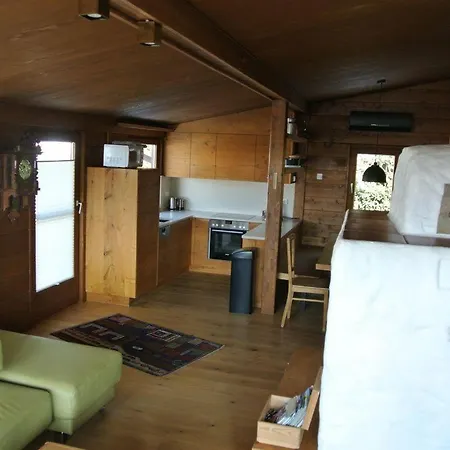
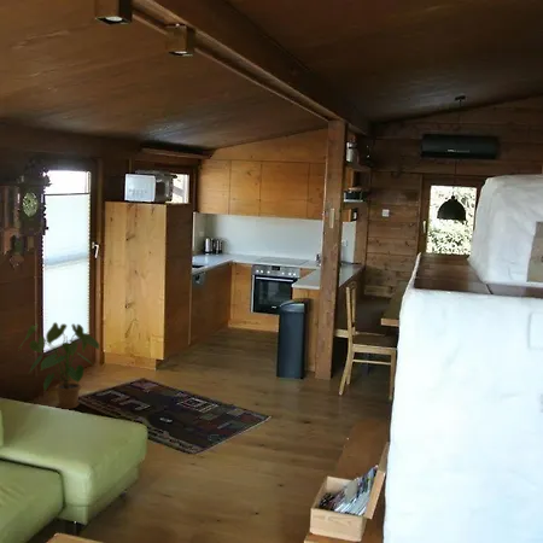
+ house plant (63, 361)
